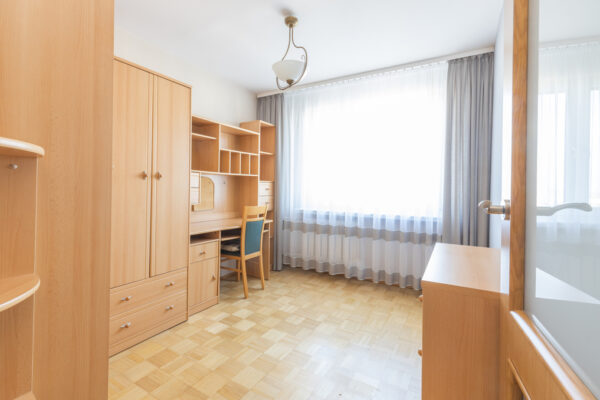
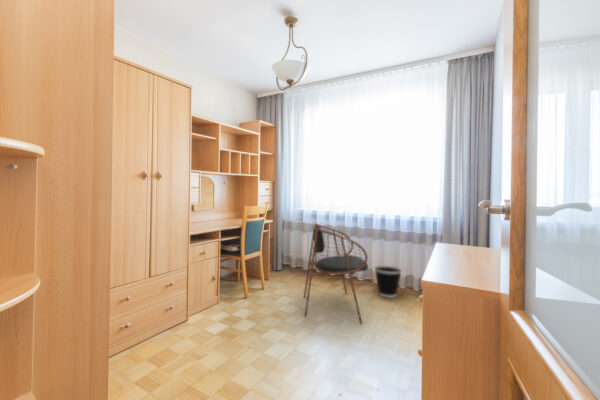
+ dining chair (336, 266)
+ wastebasket (387, 281)
